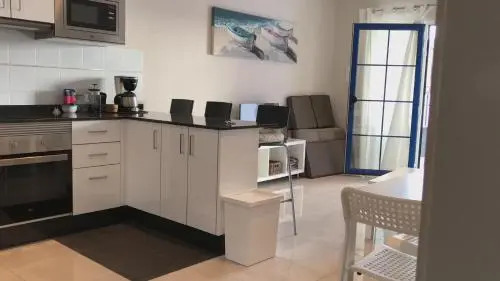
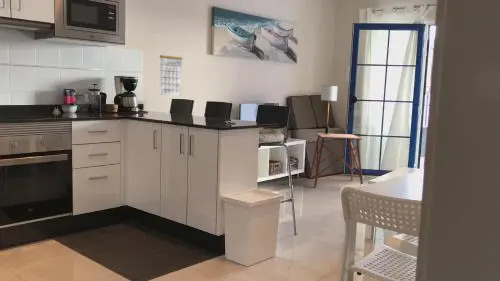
+ calendar (171, 71)
+ table lamp (328, 110)
+ side table (335, 161)
